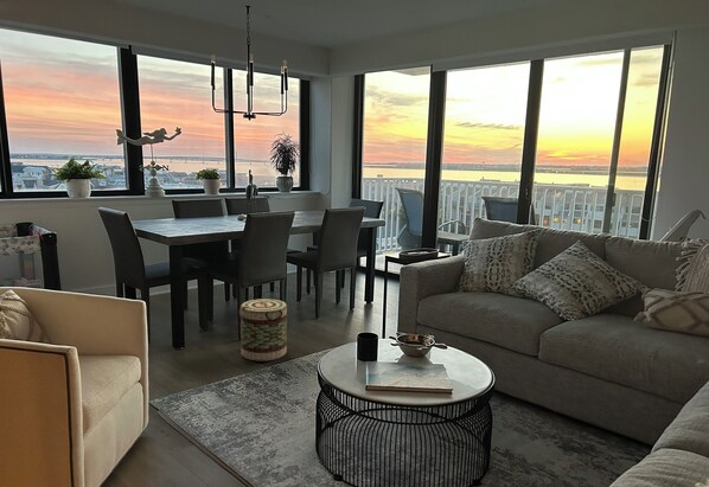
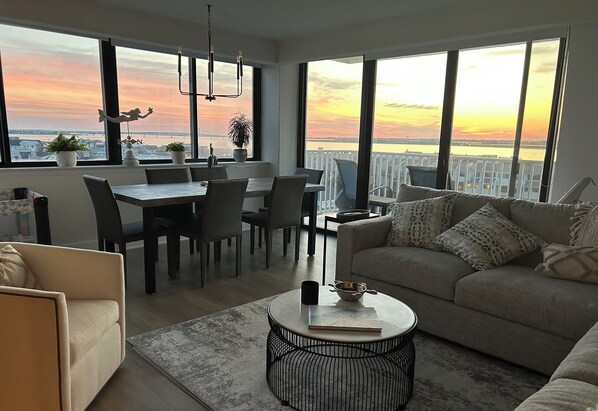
- basket (262, 327)
